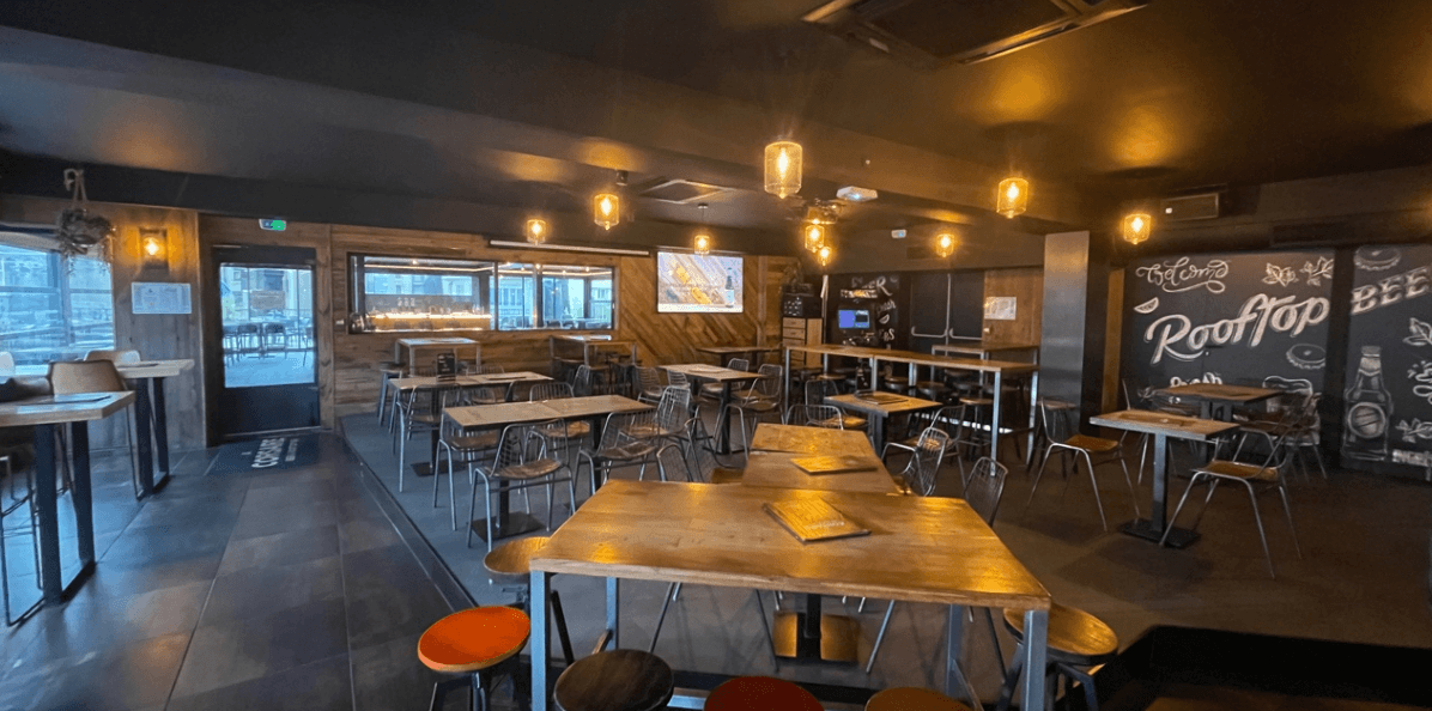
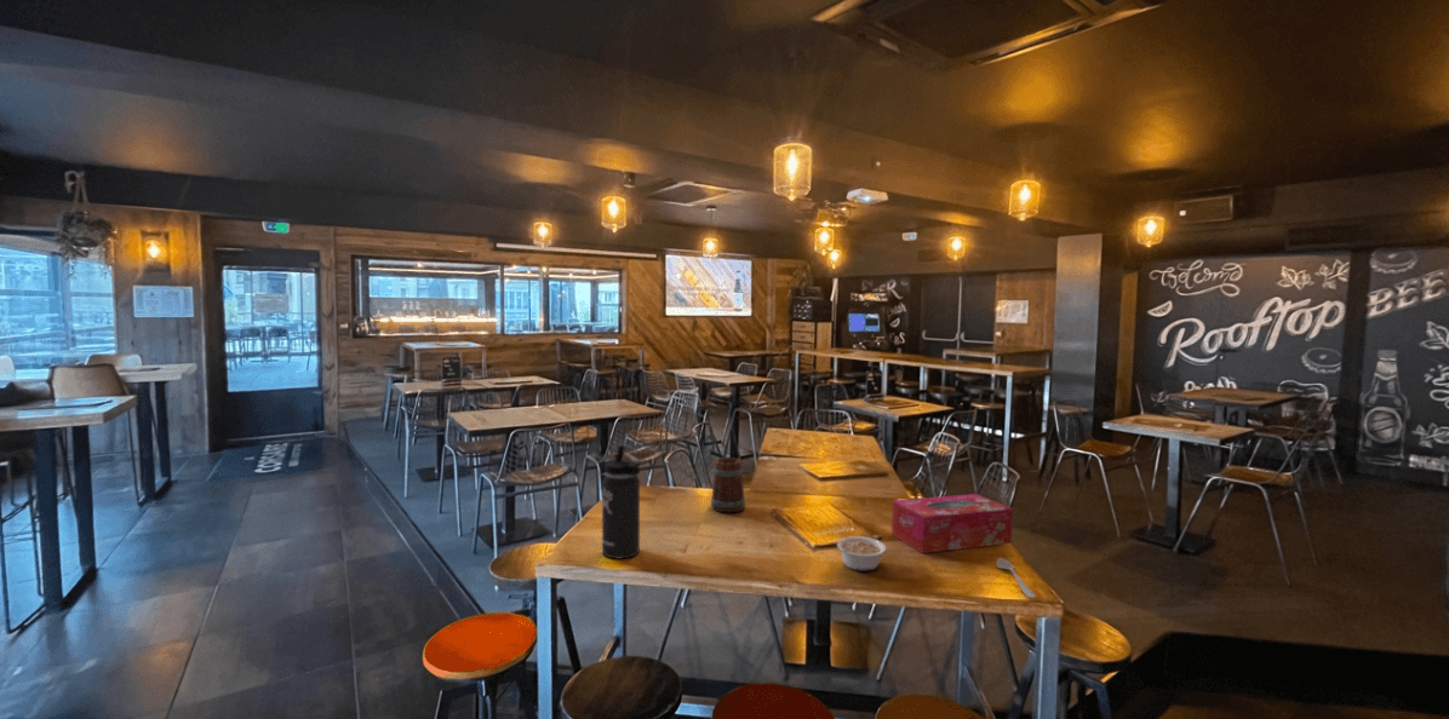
+ spoon (1015, 576)
+ beer mug (727, 482)
+ tissue box (951, 520)
+ thermos bottle (623, 500)
+ legume (860, 553)
